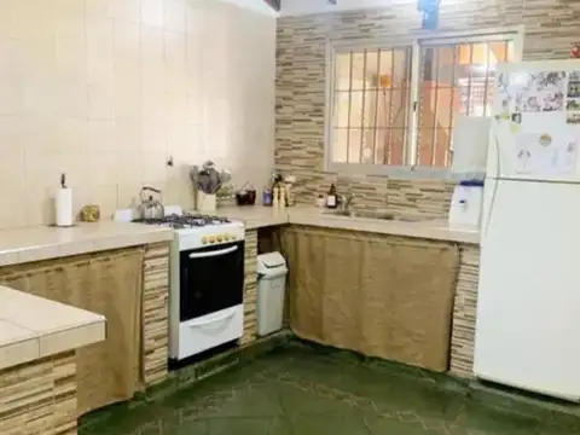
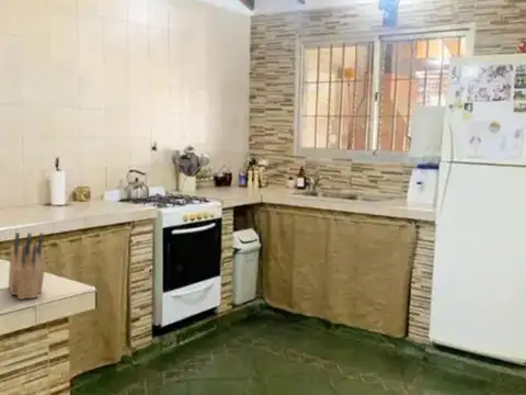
+ knife block (25, 260)
